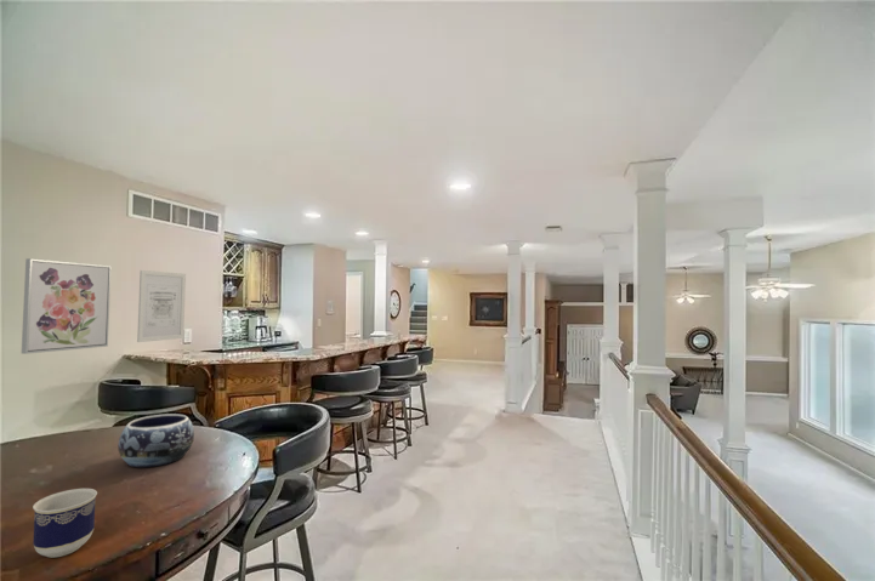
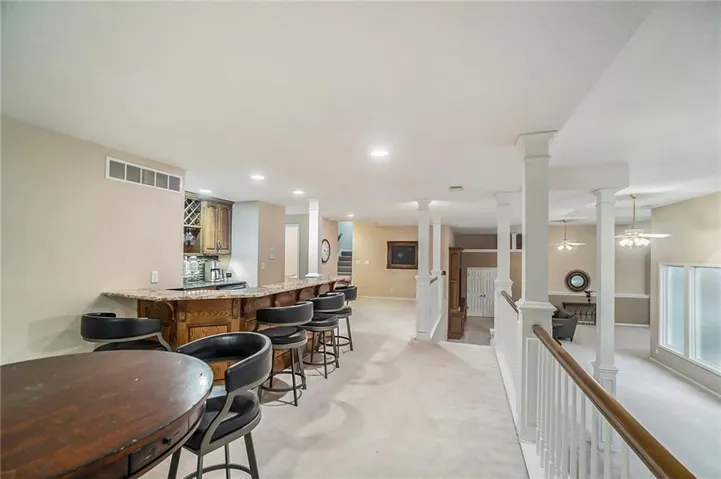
- wall art (69, 306)
- cup (68, 520)
- wall art (163, 306)
- decorative bowl (158, 439)
